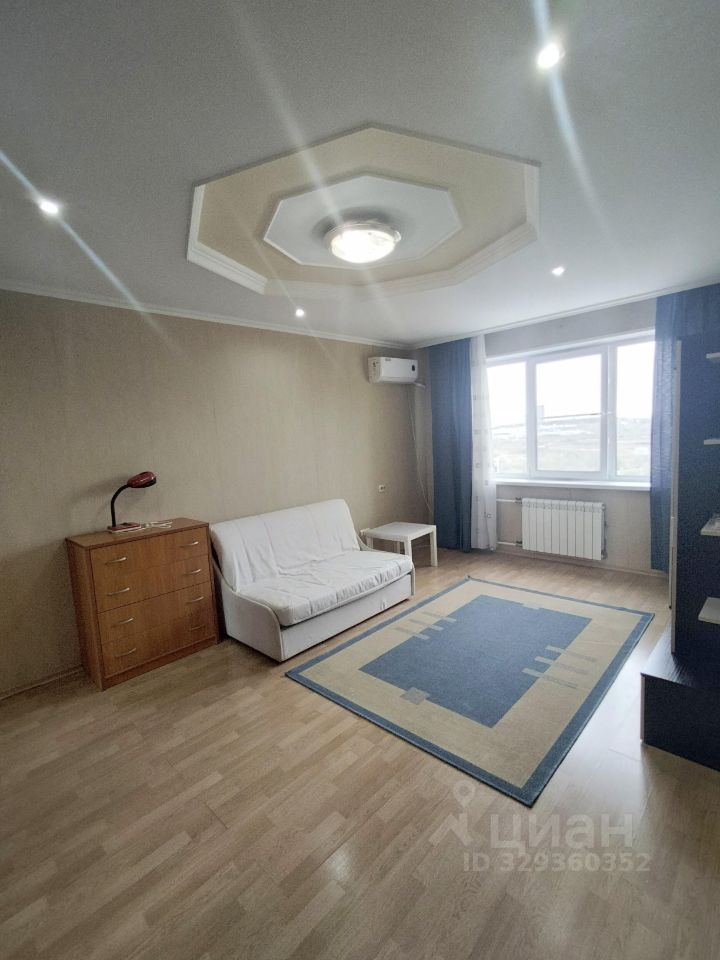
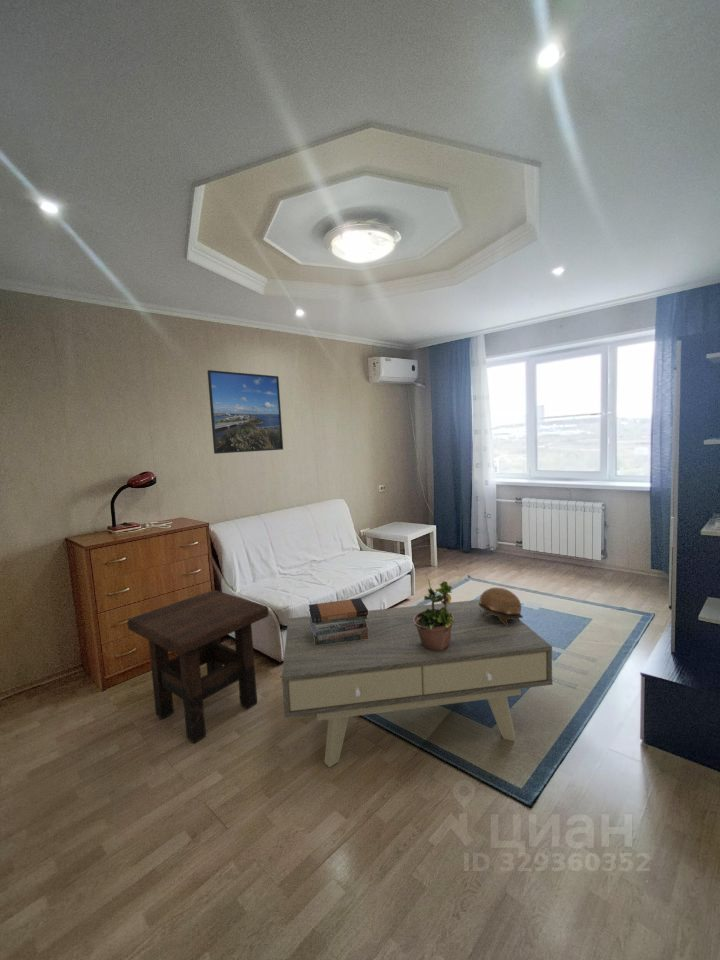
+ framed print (248, 412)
+ decorative bowl (499, 603)
+ potted plant (433, 608)
+ side table (203, 661)
+ book stack (338, 620)
+ coffee table (408, 675)
